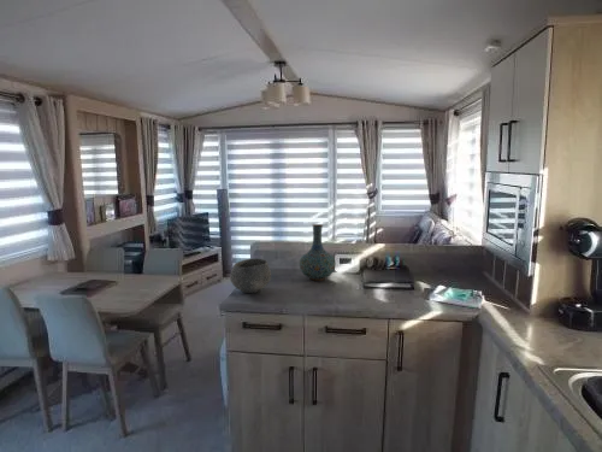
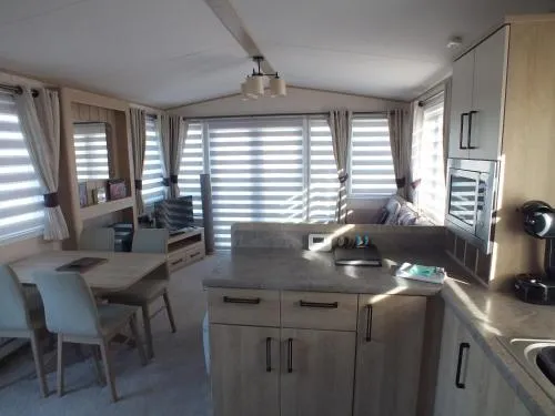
- vase (317, 252)
- bowl (250, 276)
